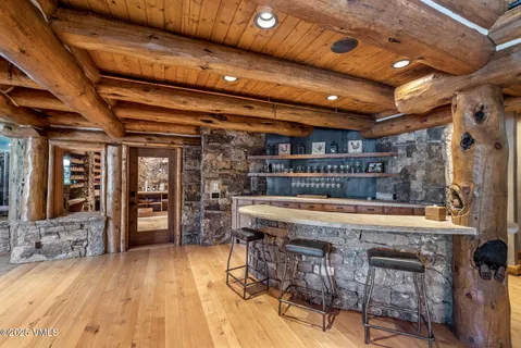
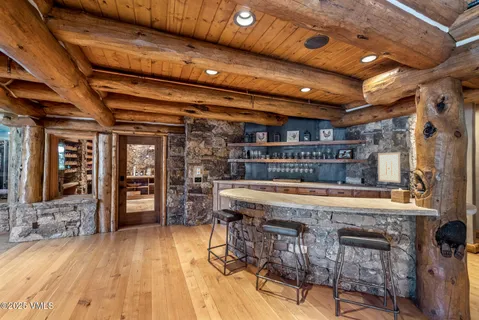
+ wall art (388, 167)
